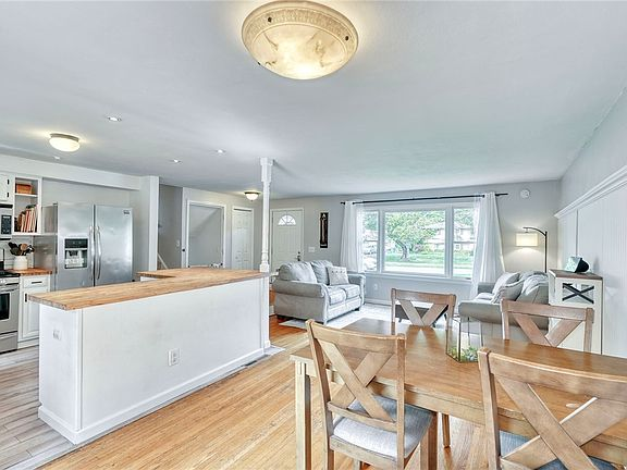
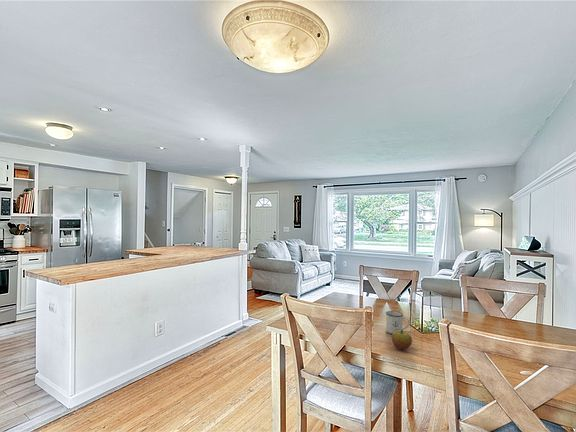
+ apple (401, 339)
+ mug (397, 322)
